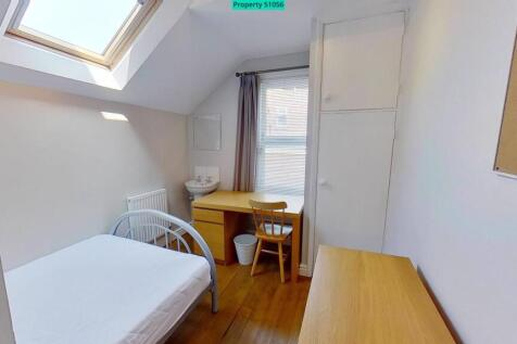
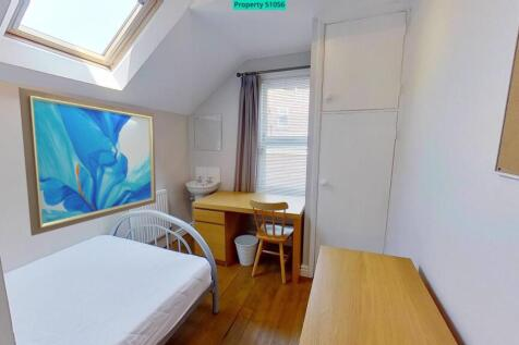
+ wall art (107, 160)
